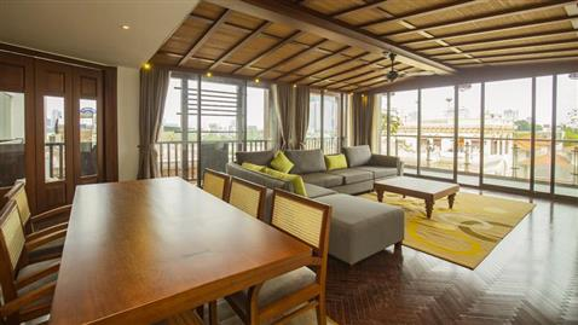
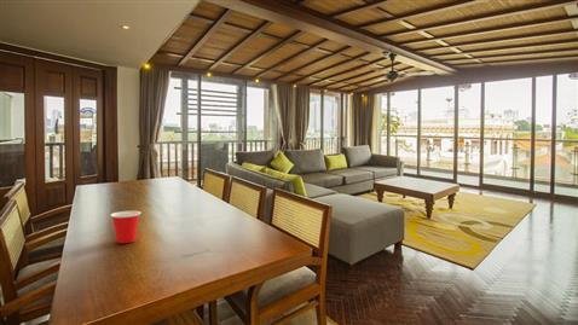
+ cup (126, 227)
